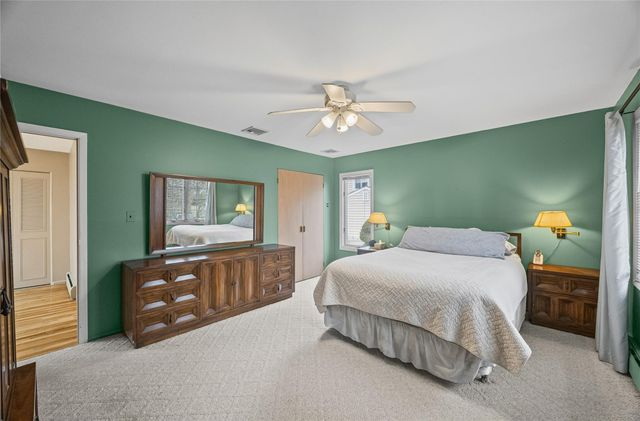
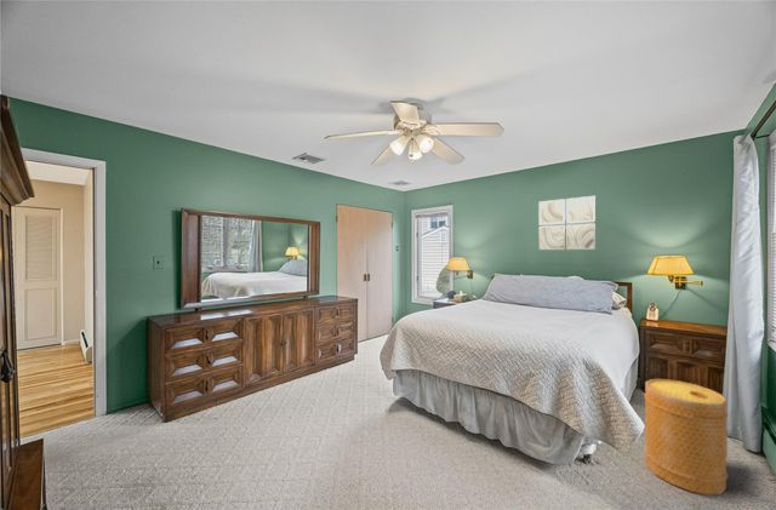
+ basket (683, 431)
+ wall art (566, 223)
